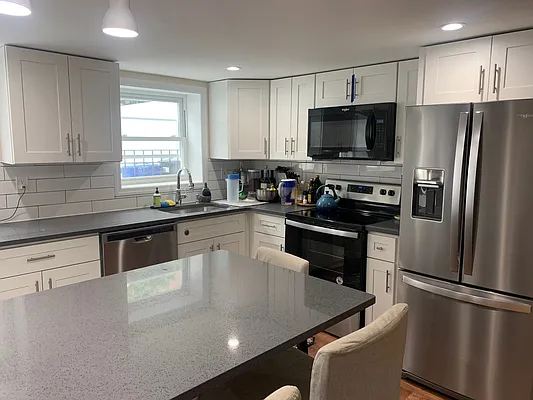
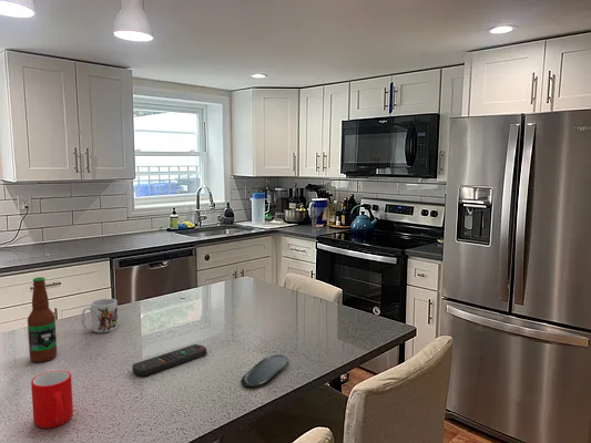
+ oval tray (265, 369)
+ remote control (171, 358)
+ bottle (41, 318)
+ mug (99, 316)
+ cup (54, 403)
